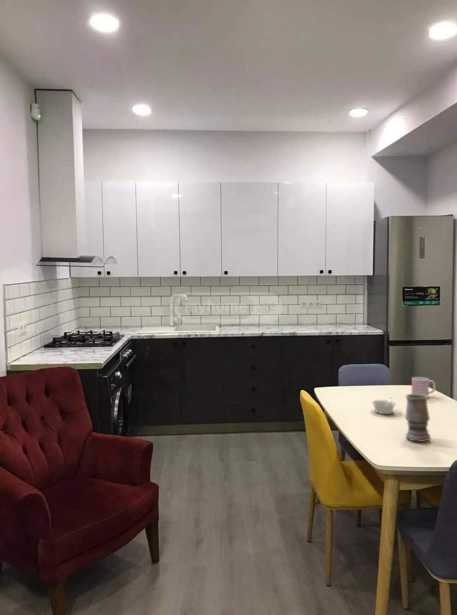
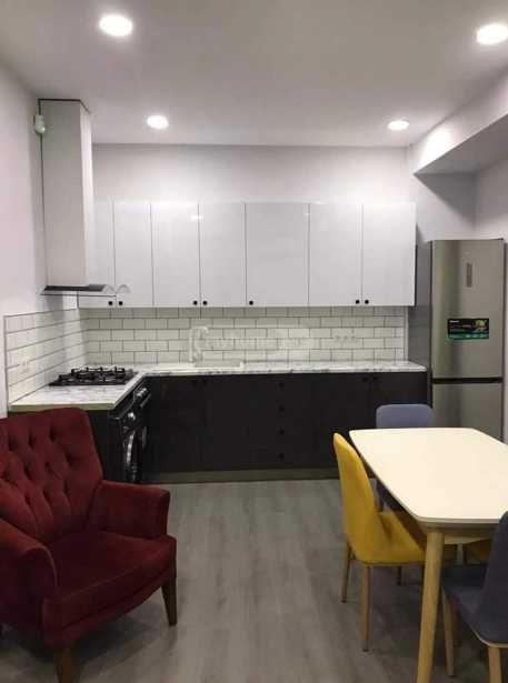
- vase (417, 417)
- legume (383, 406)
- mug (422, 387)
